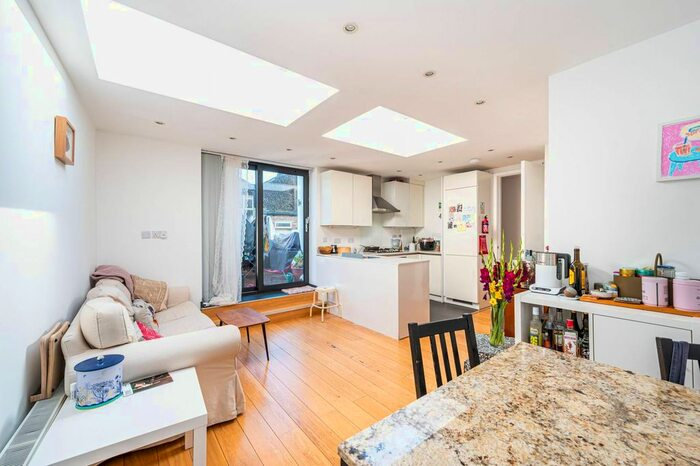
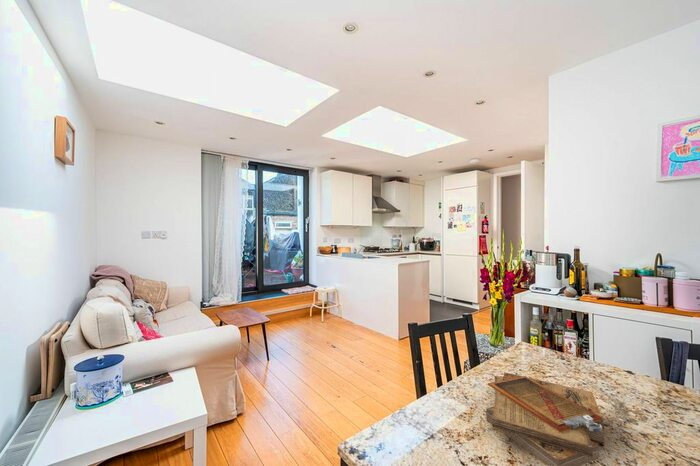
+ clipboard (537, 404)
